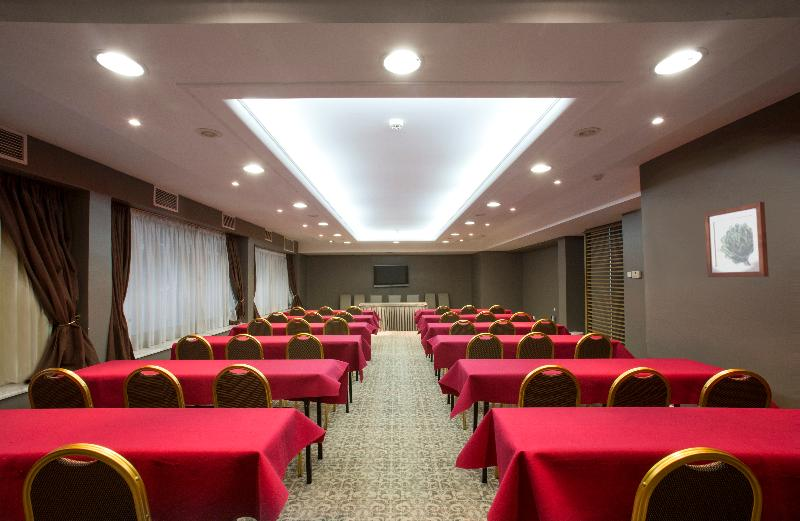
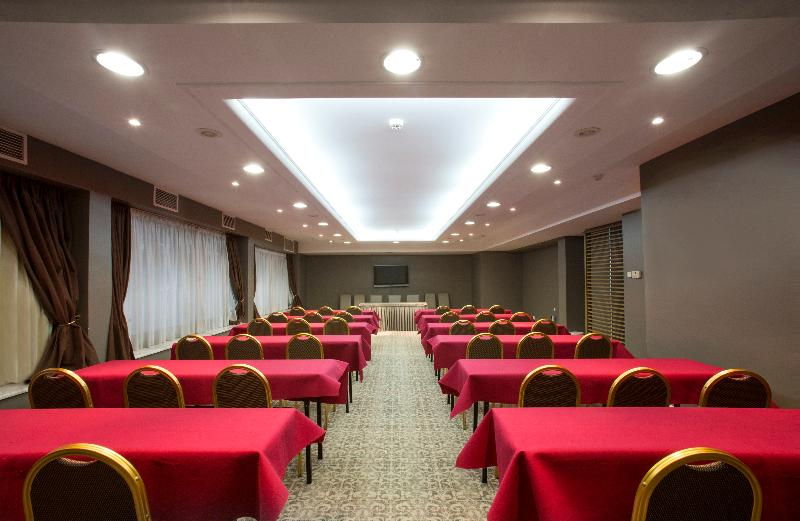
- wall art (733, 242)
